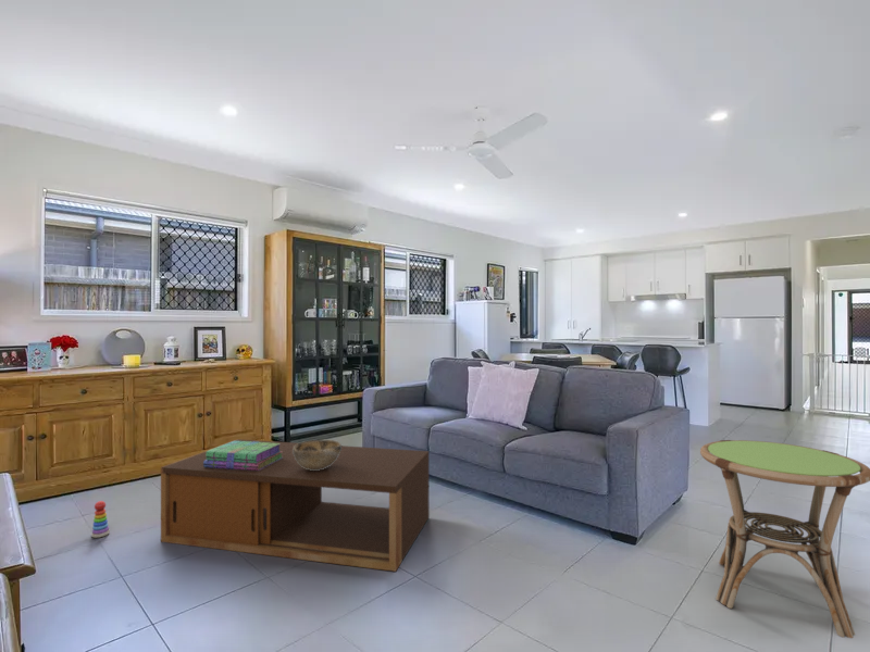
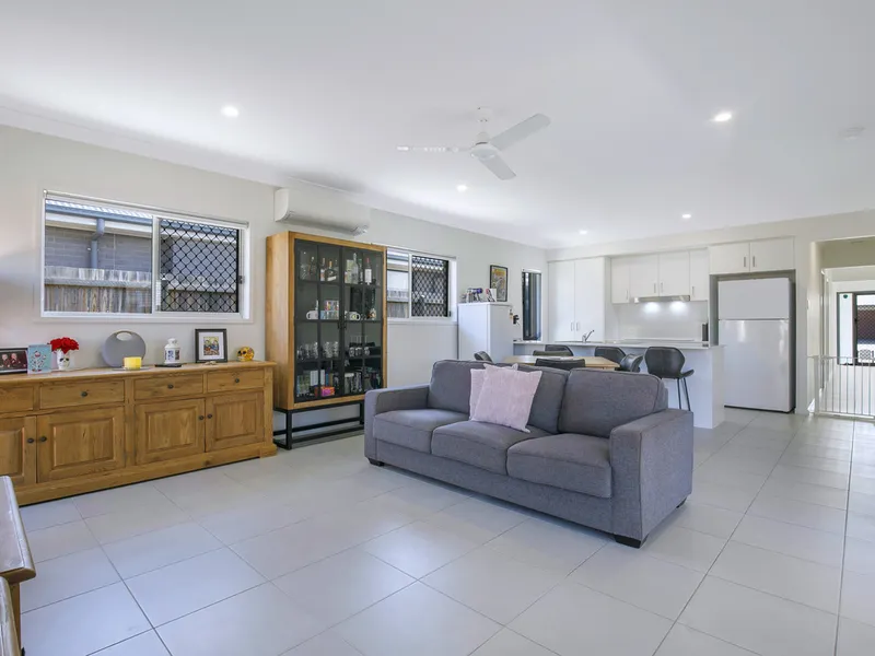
- decorative bowl (316, 455)
- coffee table (302, 493)
- stack of books (244, 454)
- stacking toy (100, 517)
- side table (779, 525)
